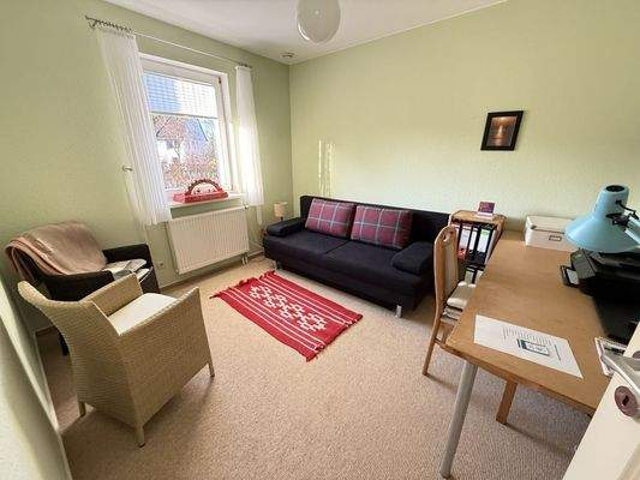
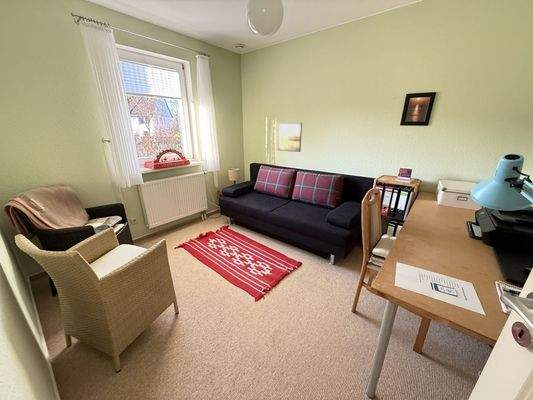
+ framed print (289, 137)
